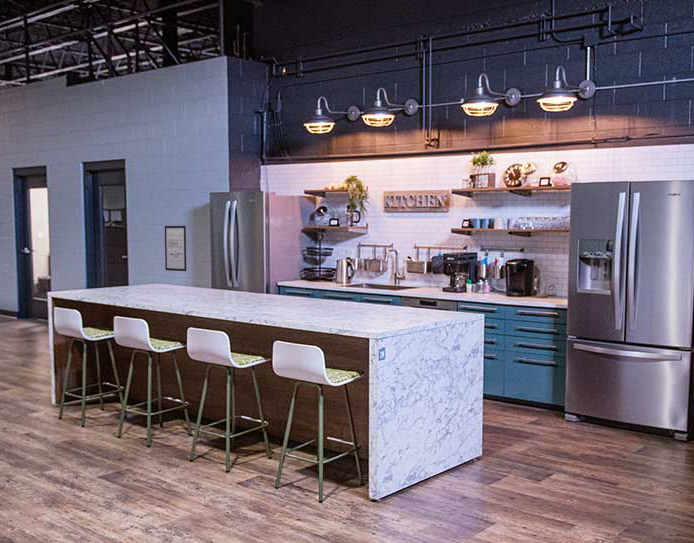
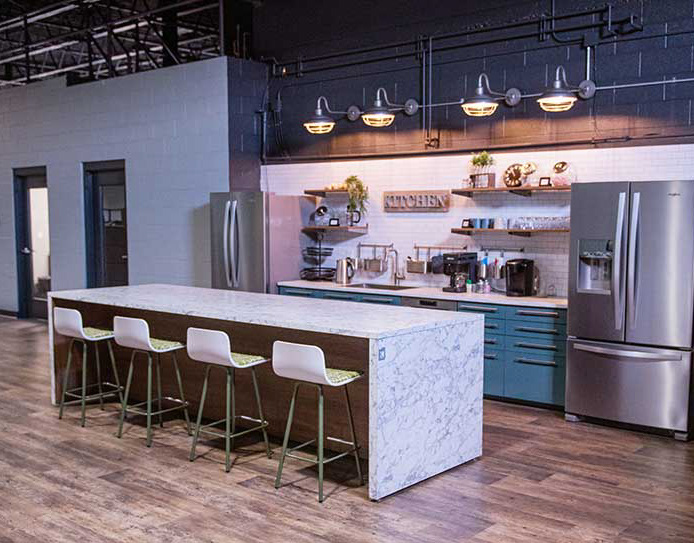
- wall art (175, 248)
